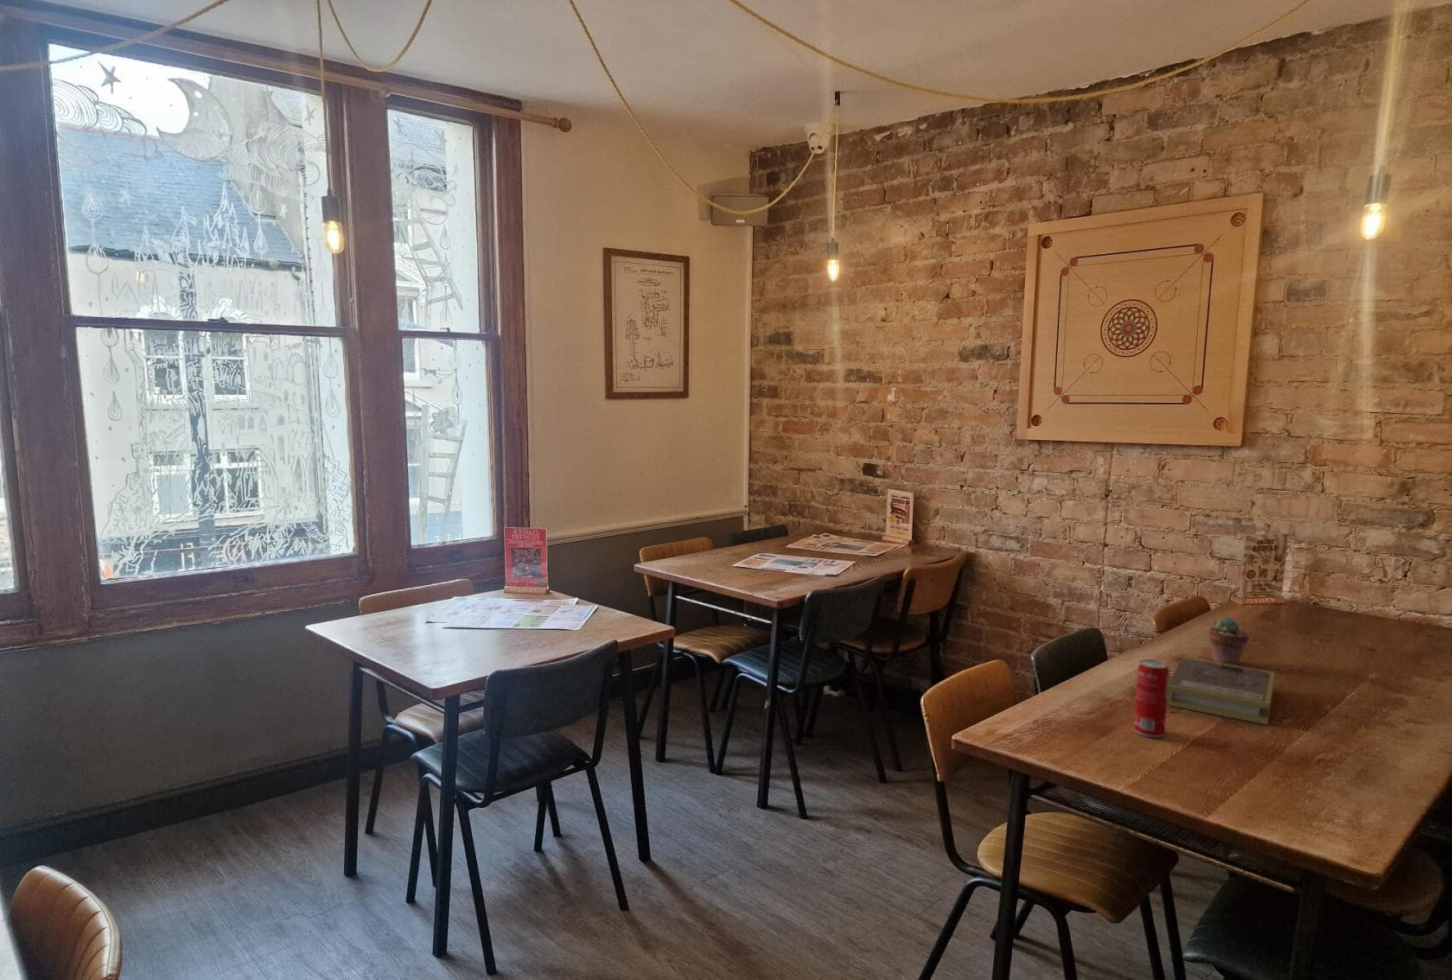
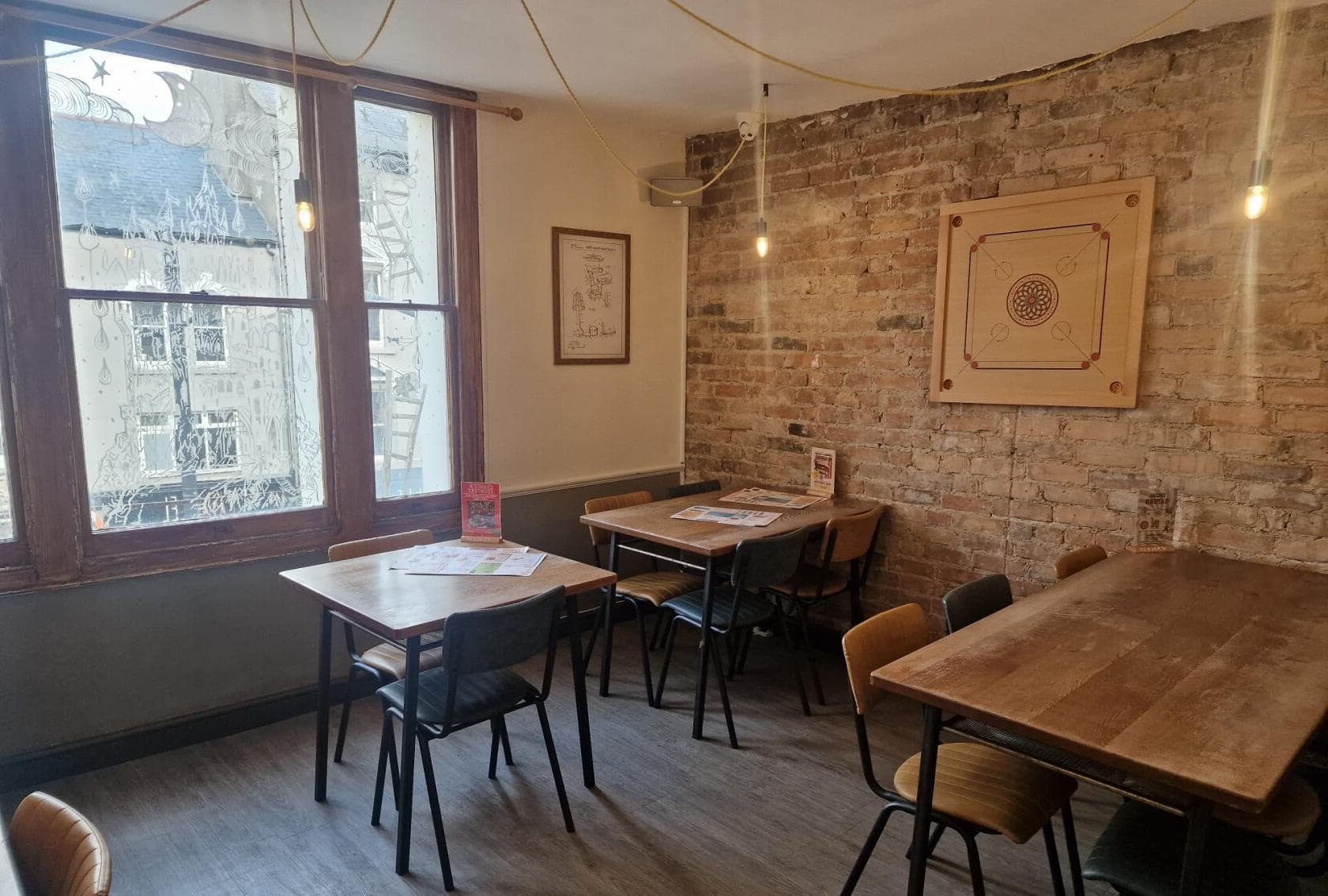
- book (1220, 688)
- beverage can (1151, 698)
- potted succulent (1227, 640)
